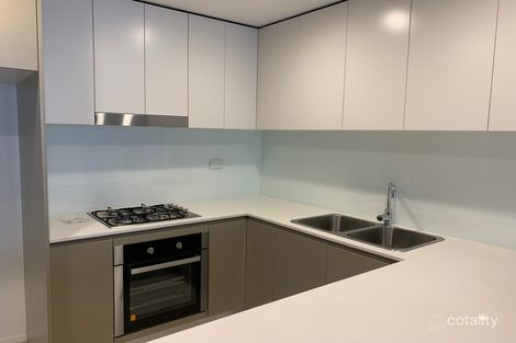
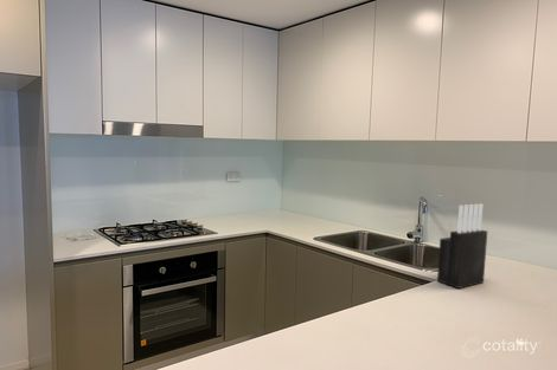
+ knife block (460, 242)
